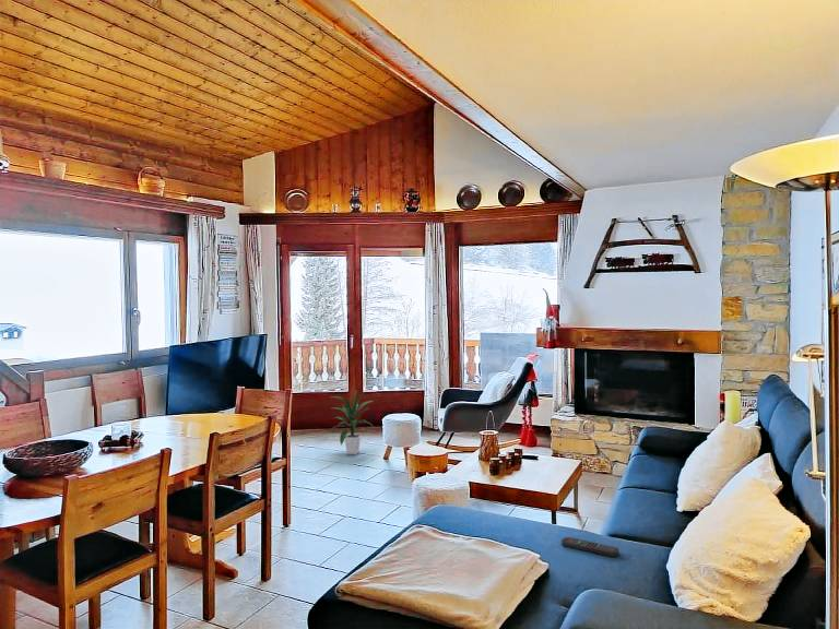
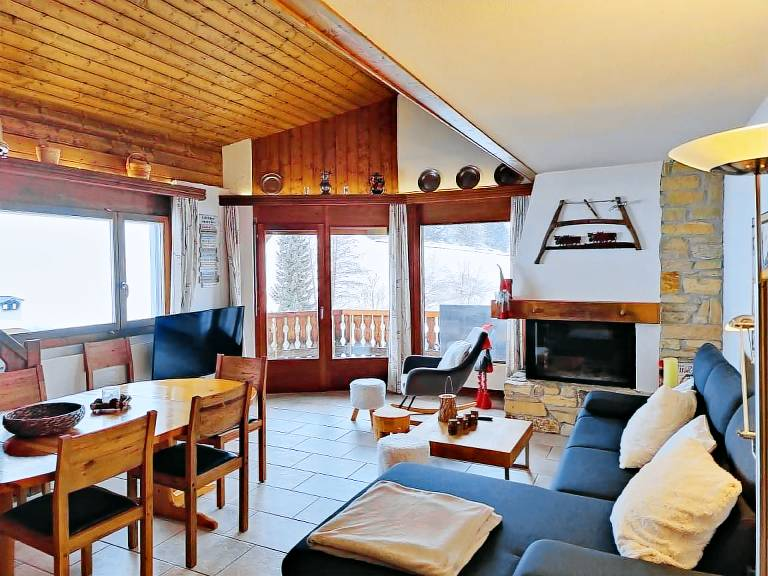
- remote control (589, 546)
- indoor plant (351, 422)
